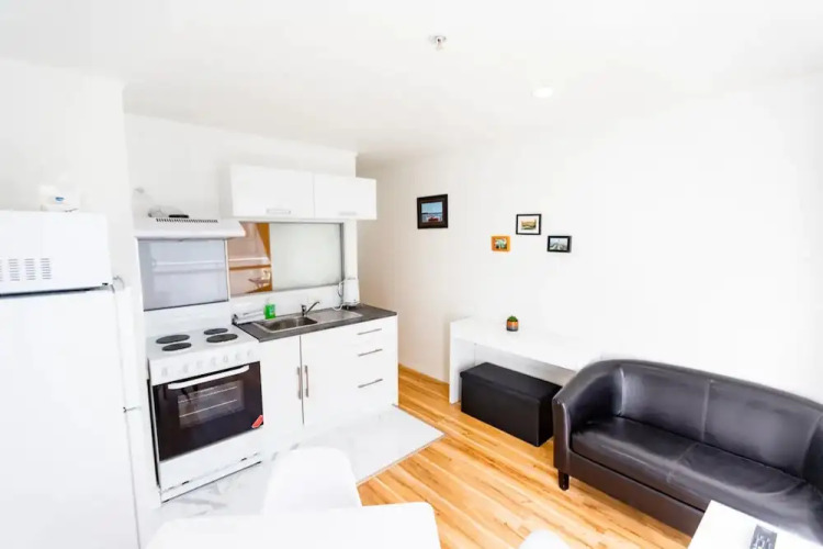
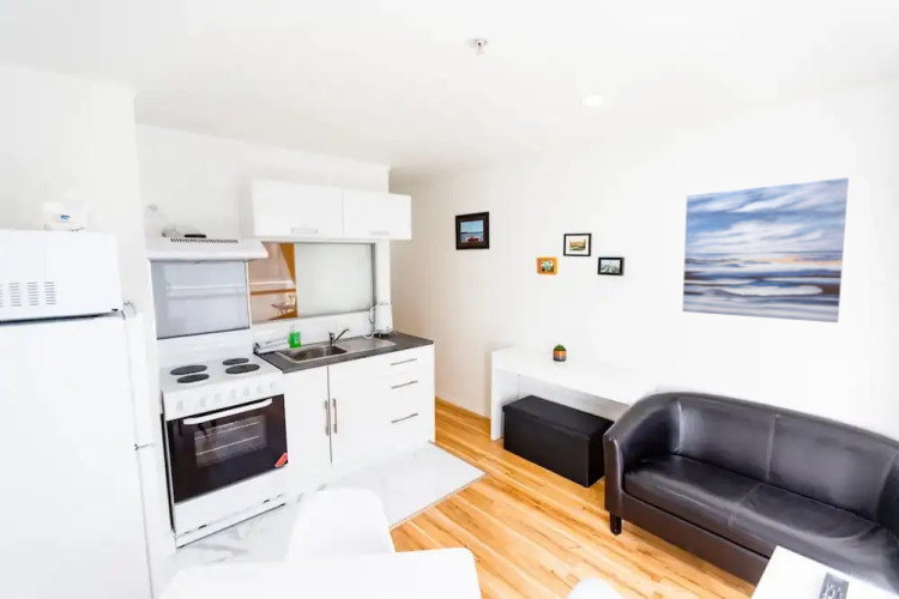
+ wall art (755, 253)
